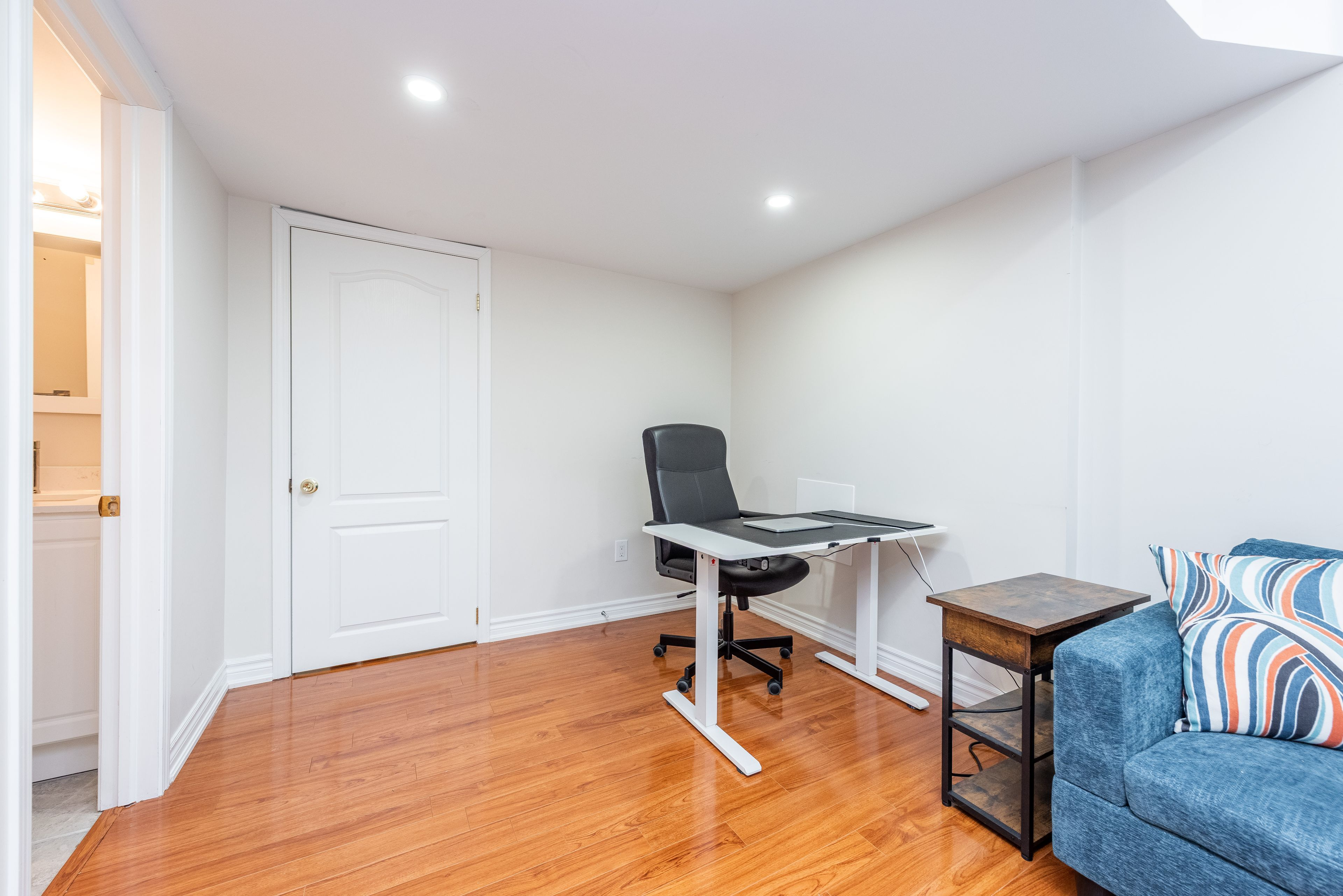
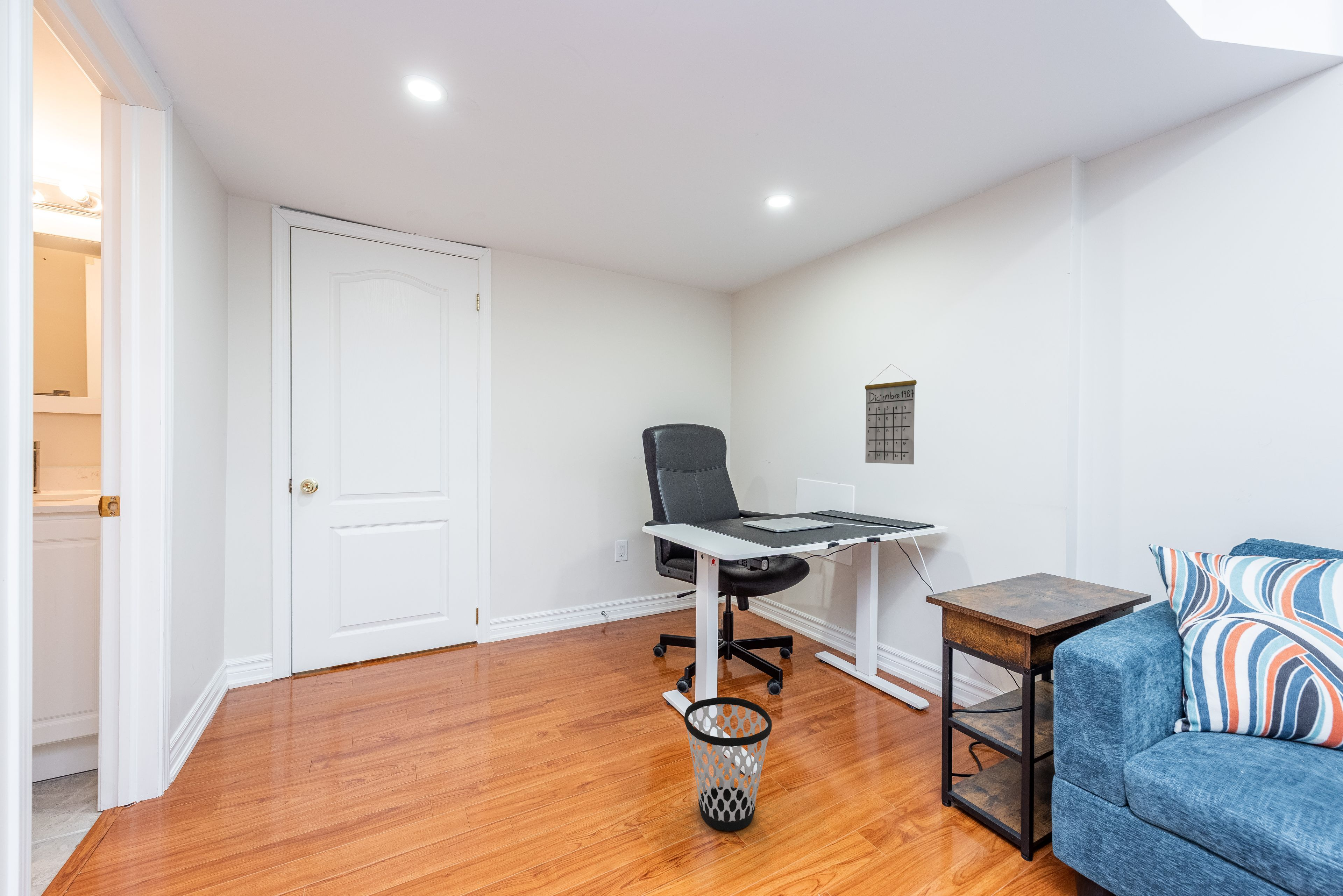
+ calendar (889, 413)
+ wastebasket (727, 765)
